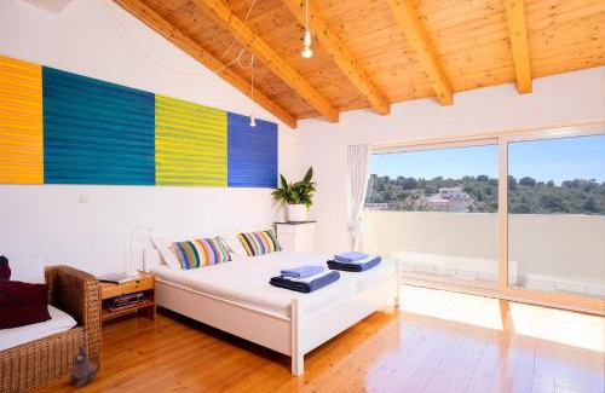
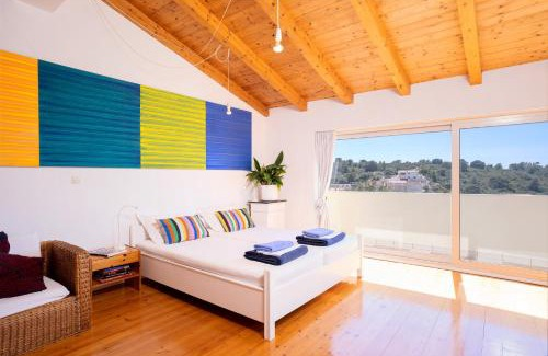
- plush toy (86, 362)
